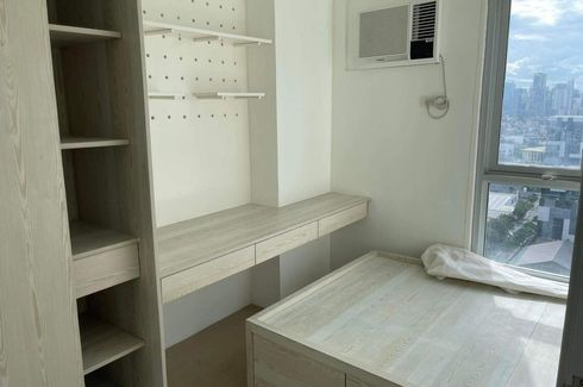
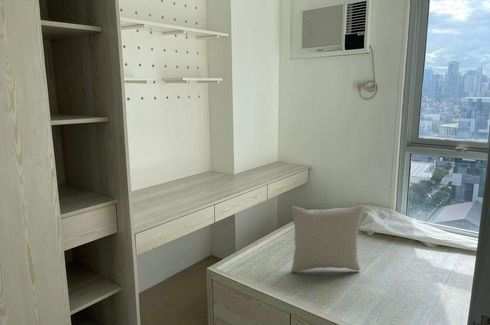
+ pillow (326, 239)
